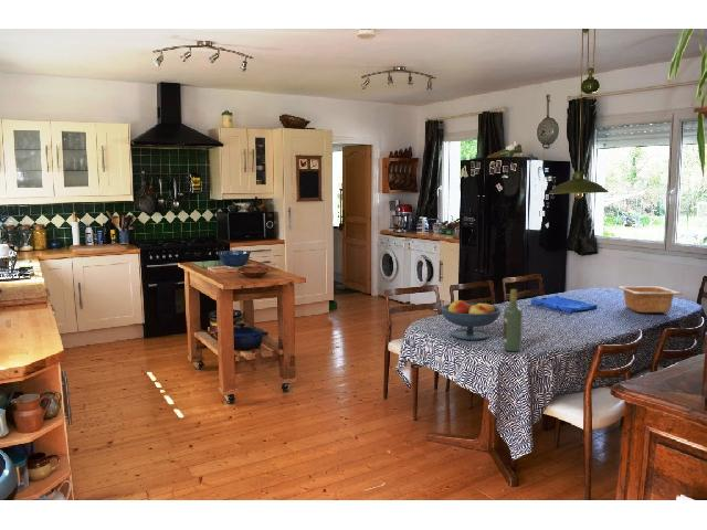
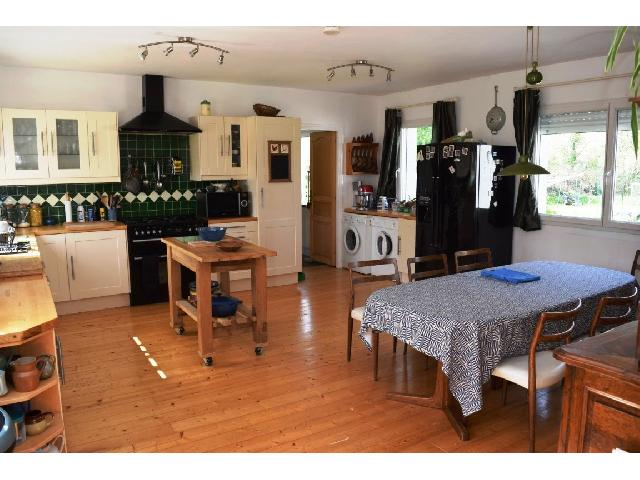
- wine bottle (513, 319)
- fruit bowl (469, 317)
- serving bowl (647, 299)
